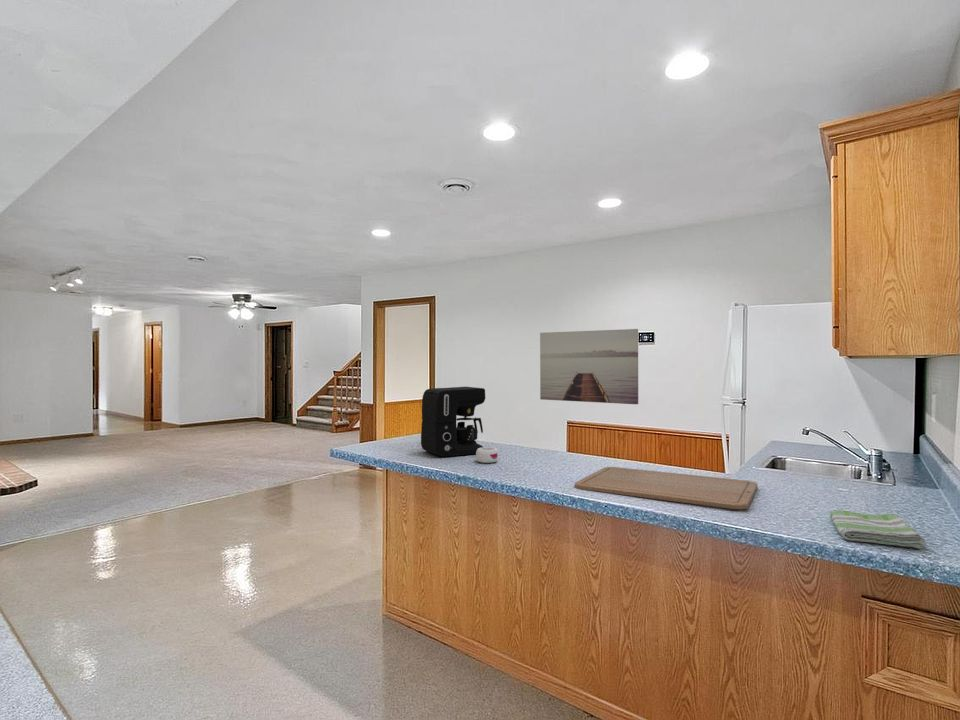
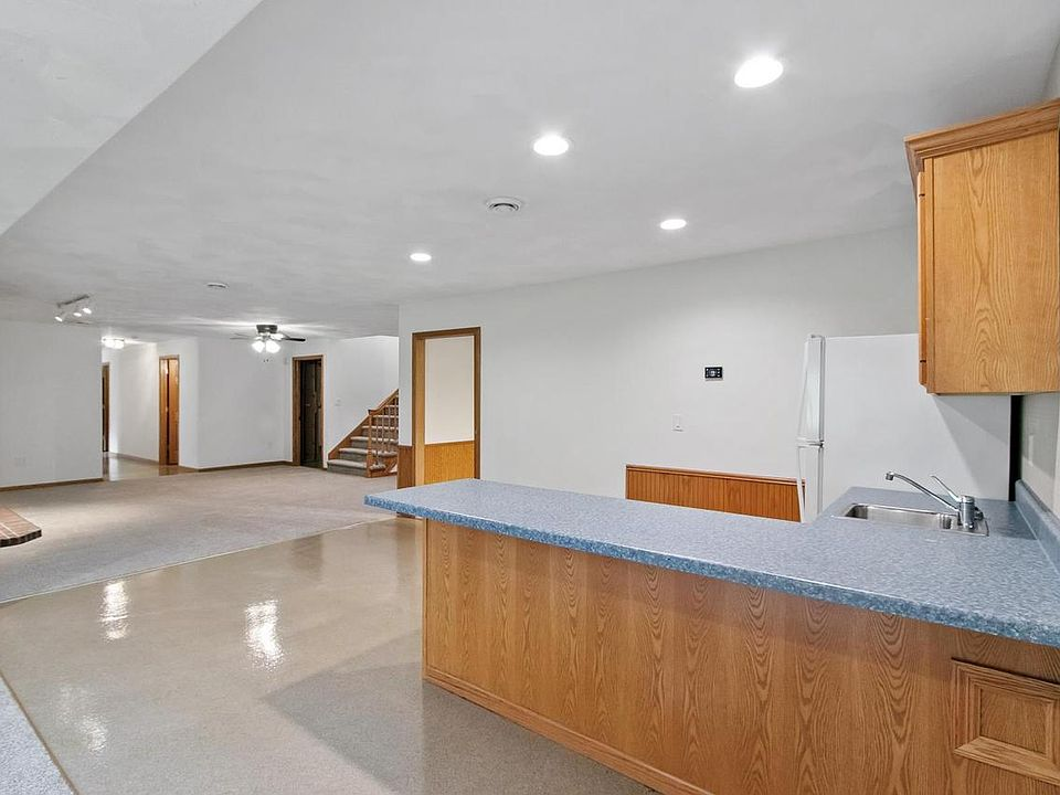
- chopping board (665, 484)
- mug (488, 454)
- dish towel (872, 525)
- wall art (586, 366)
- coffee maker (455, 420)
